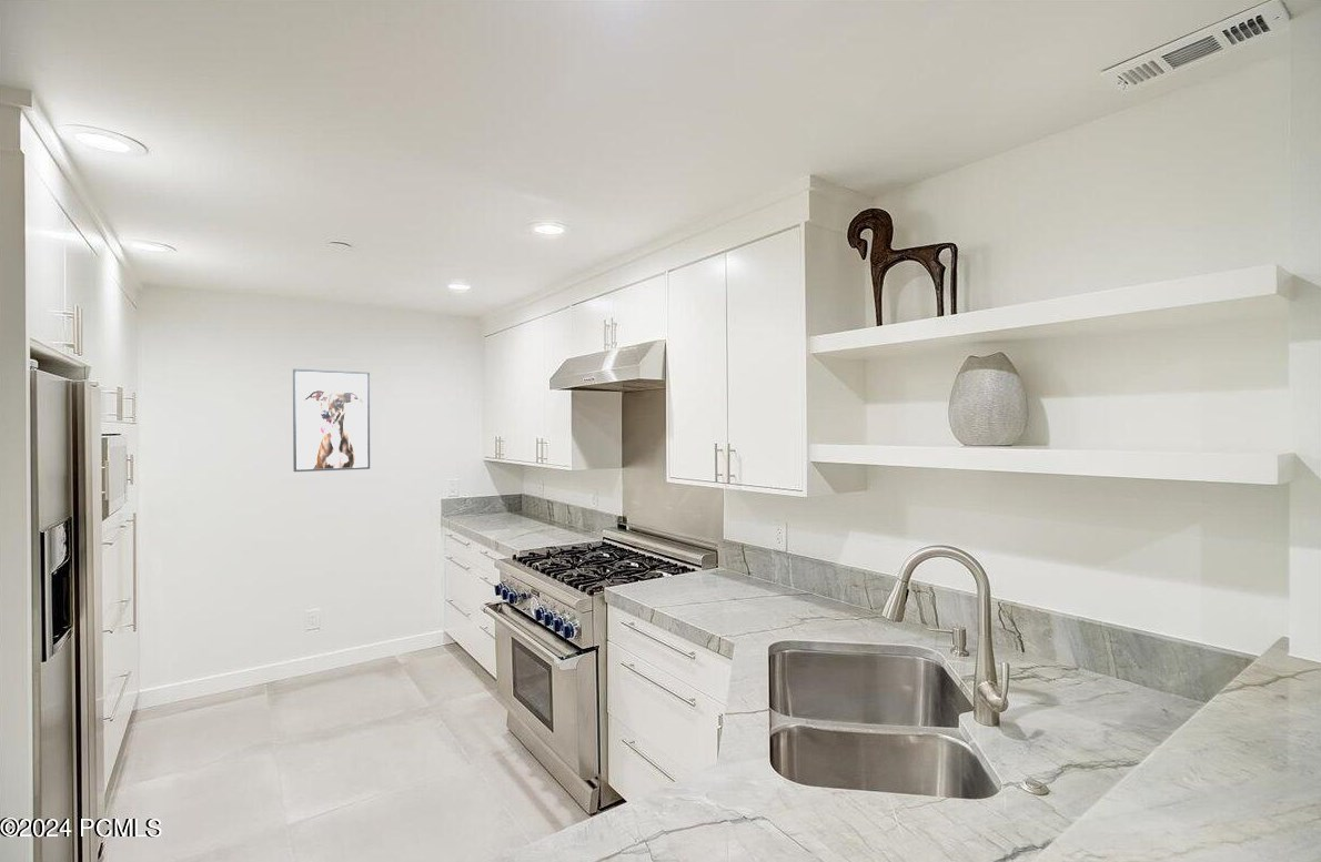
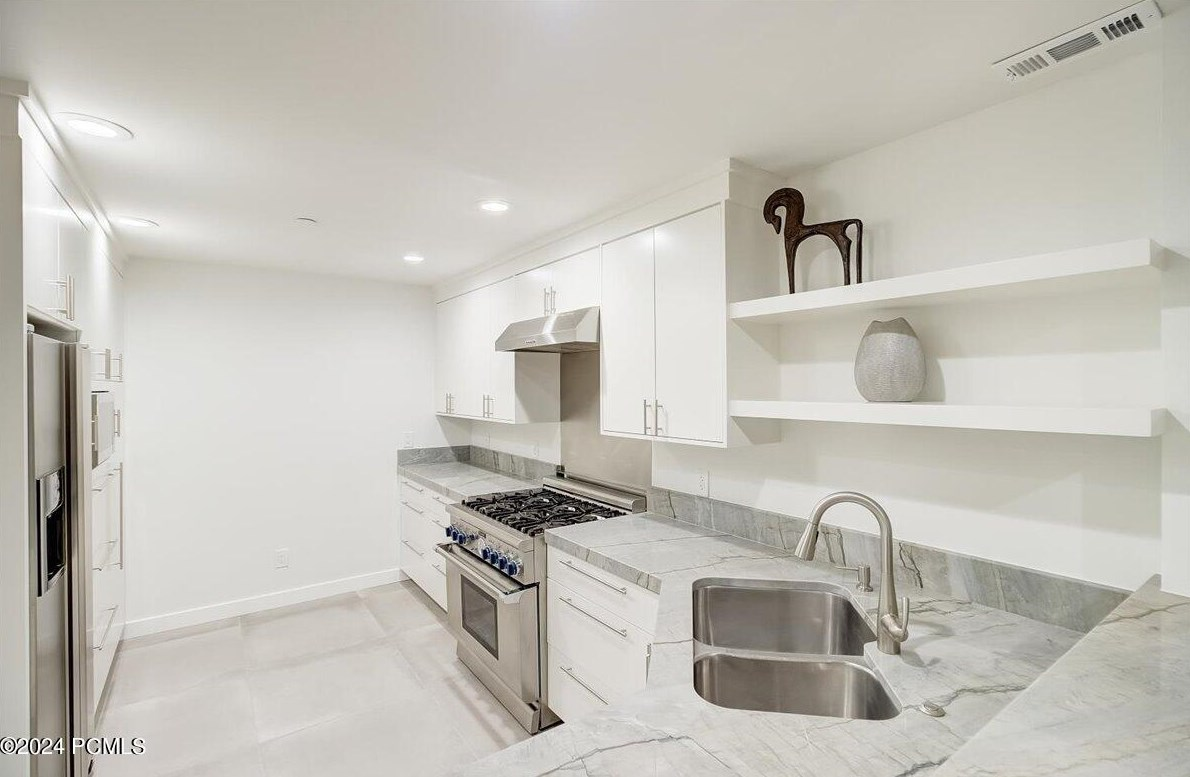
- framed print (332, 420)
